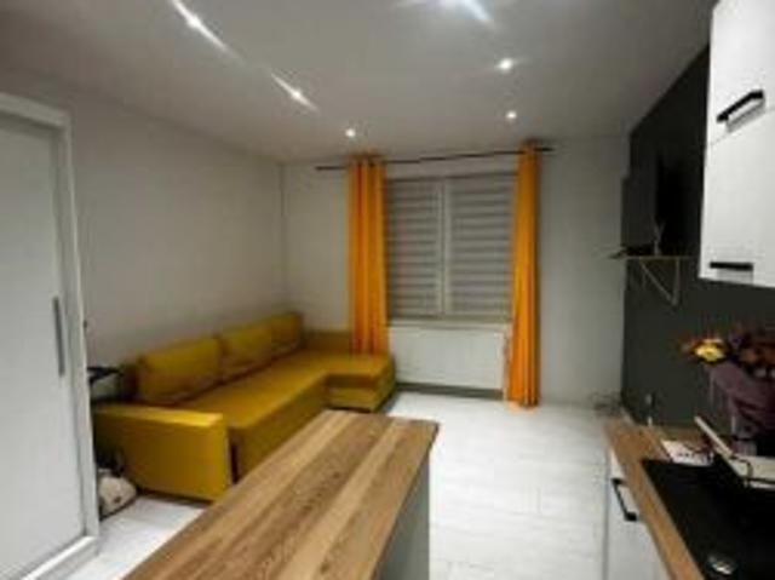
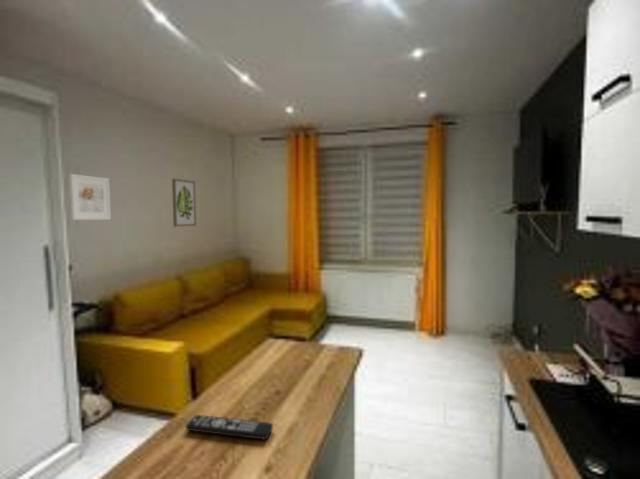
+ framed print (91, 198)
+ remote control (229, 427)
+ wall art (184, 203)
